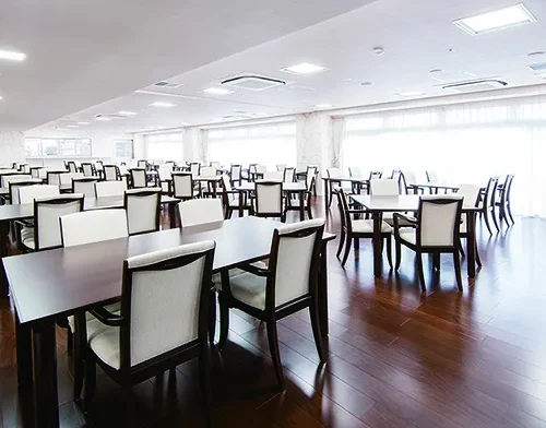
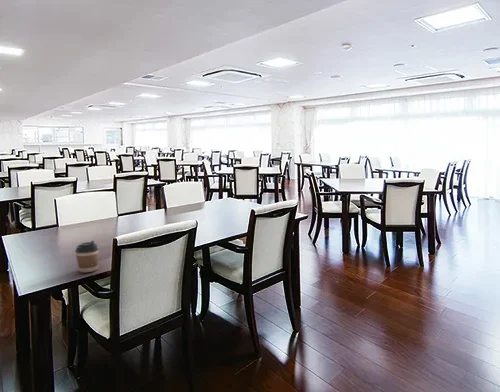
+ coffee cup (87, 255)
